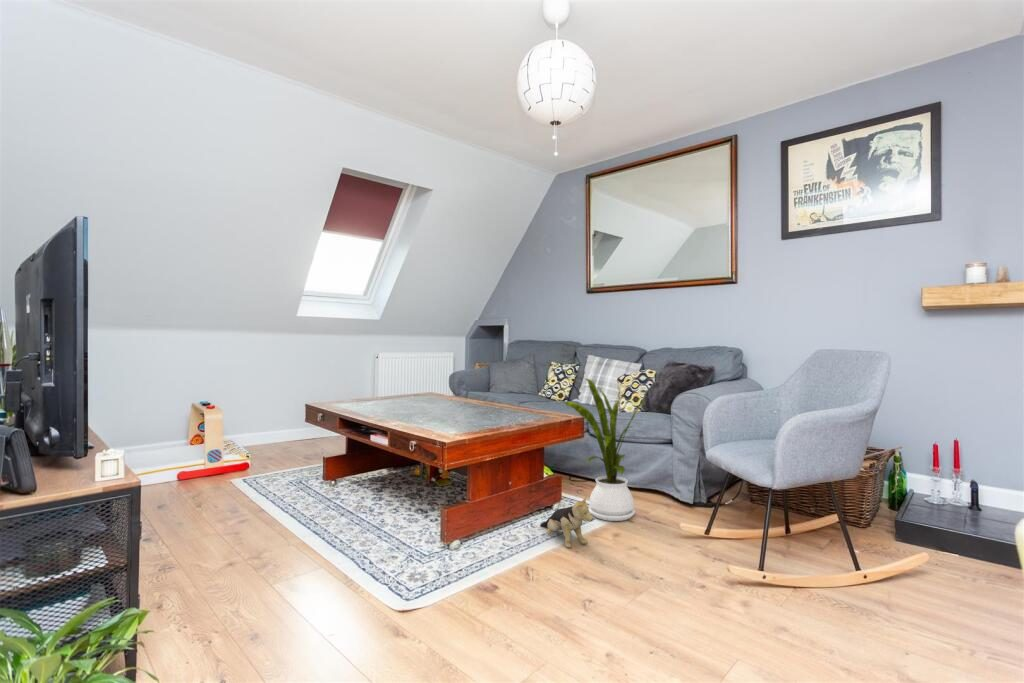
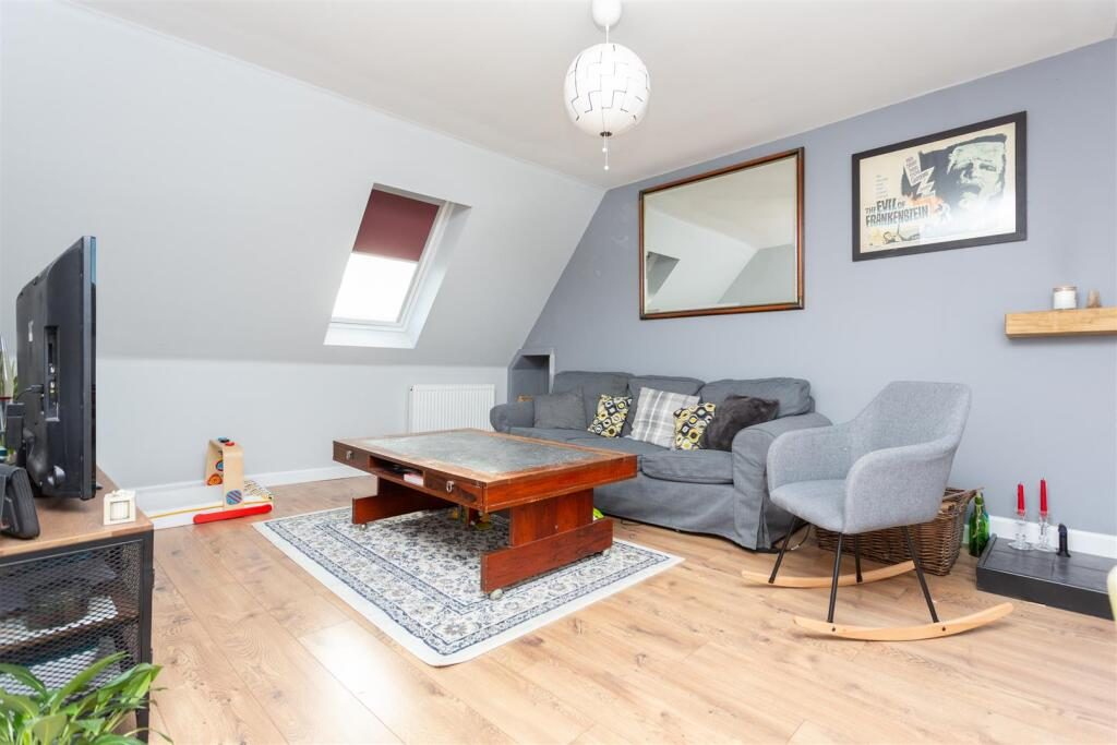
- plush toy (563, 514)
- house plant (607, 445)
